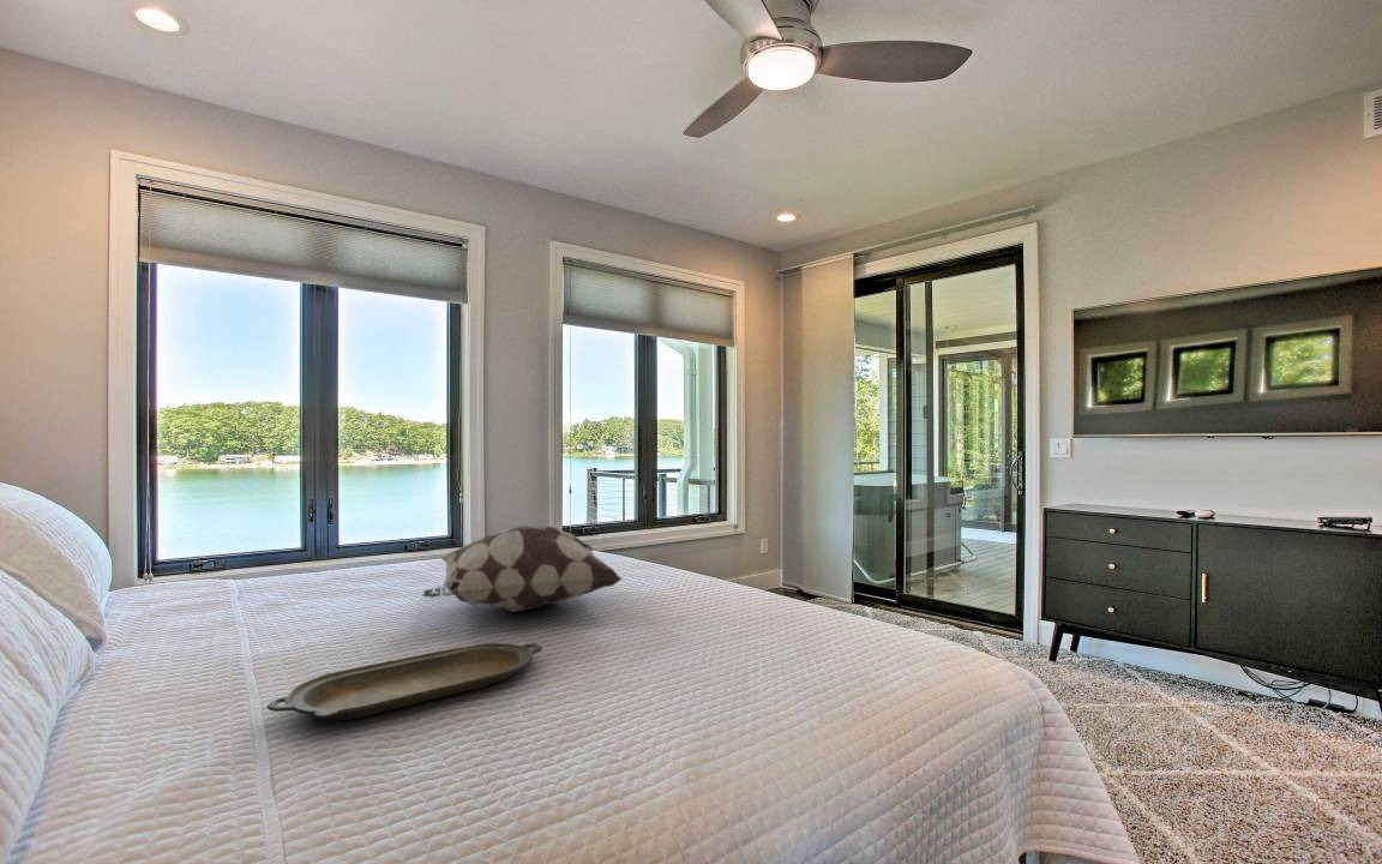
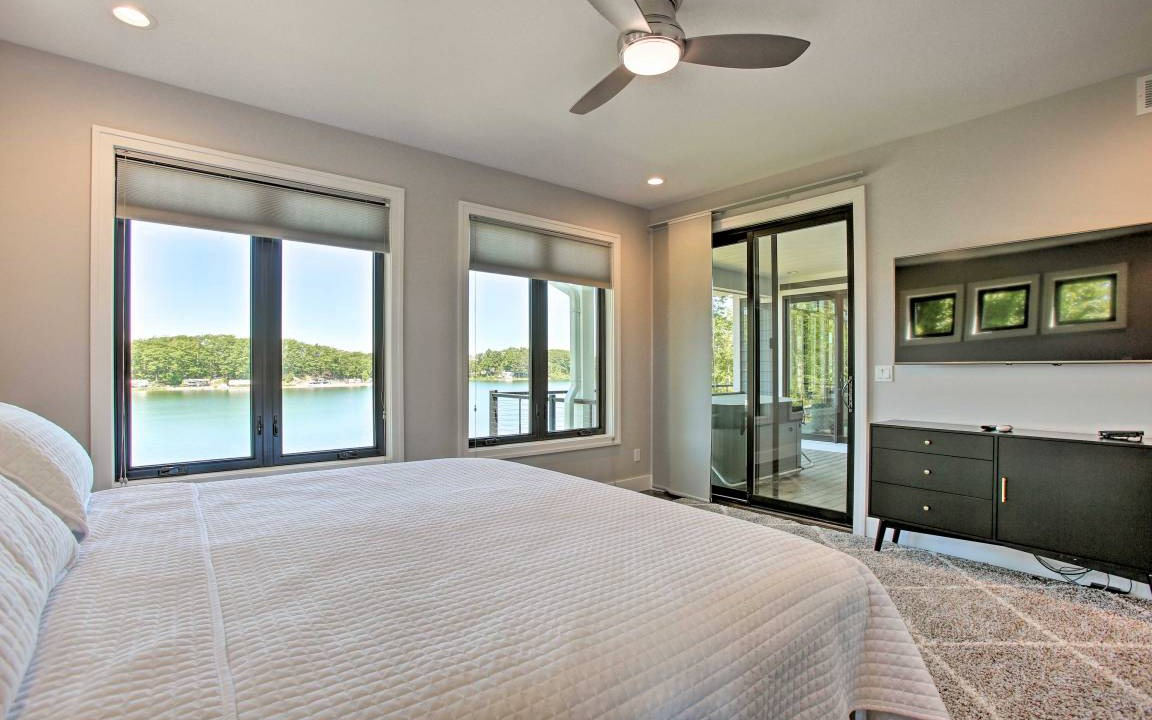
- serving tray (421, 678)
- decorative pillow (522, 568)
